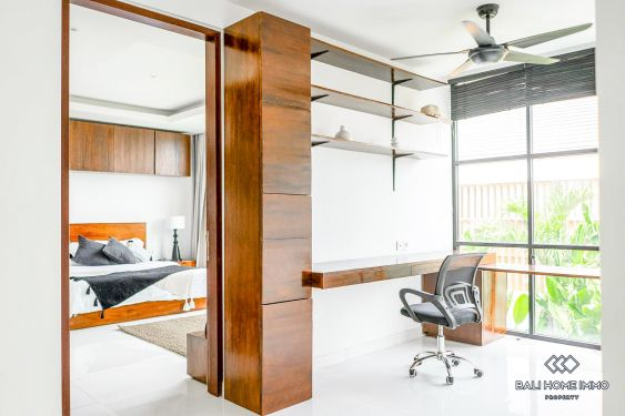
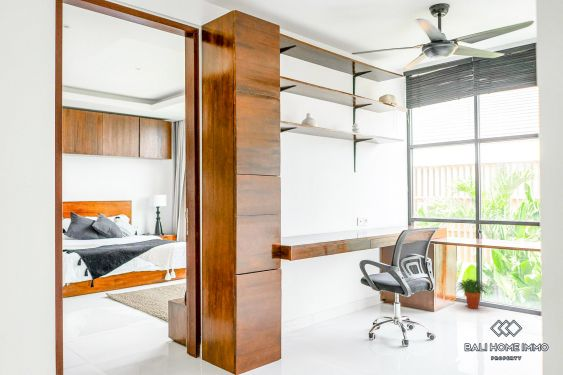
+ potted plant (472, 293)
